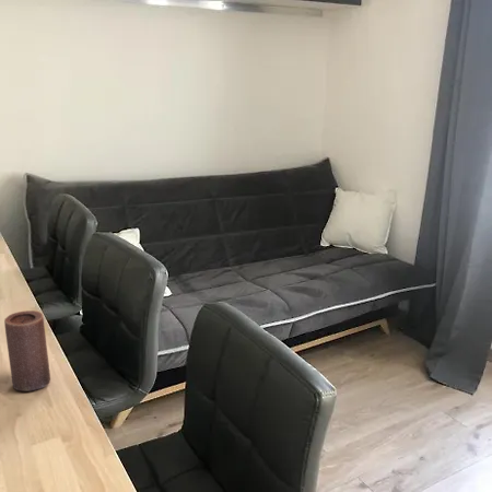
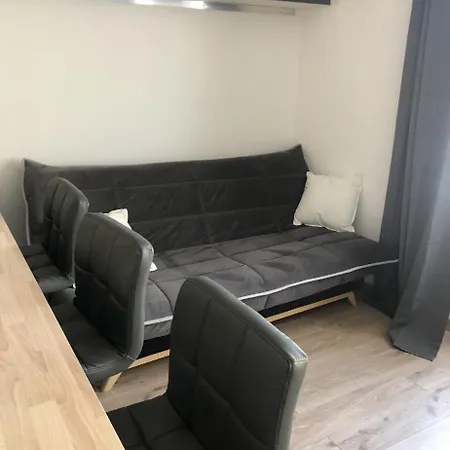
- candle (27, 350)
